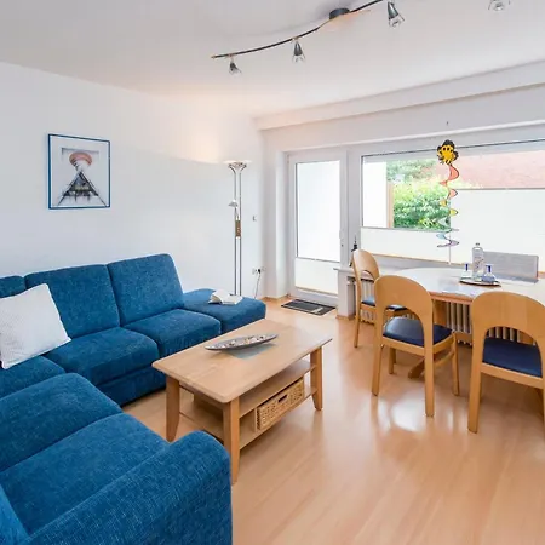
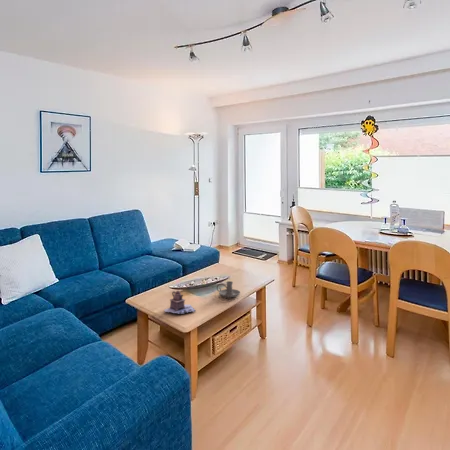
+ teapot (178, 300)
+ candle holder (227, 288)
